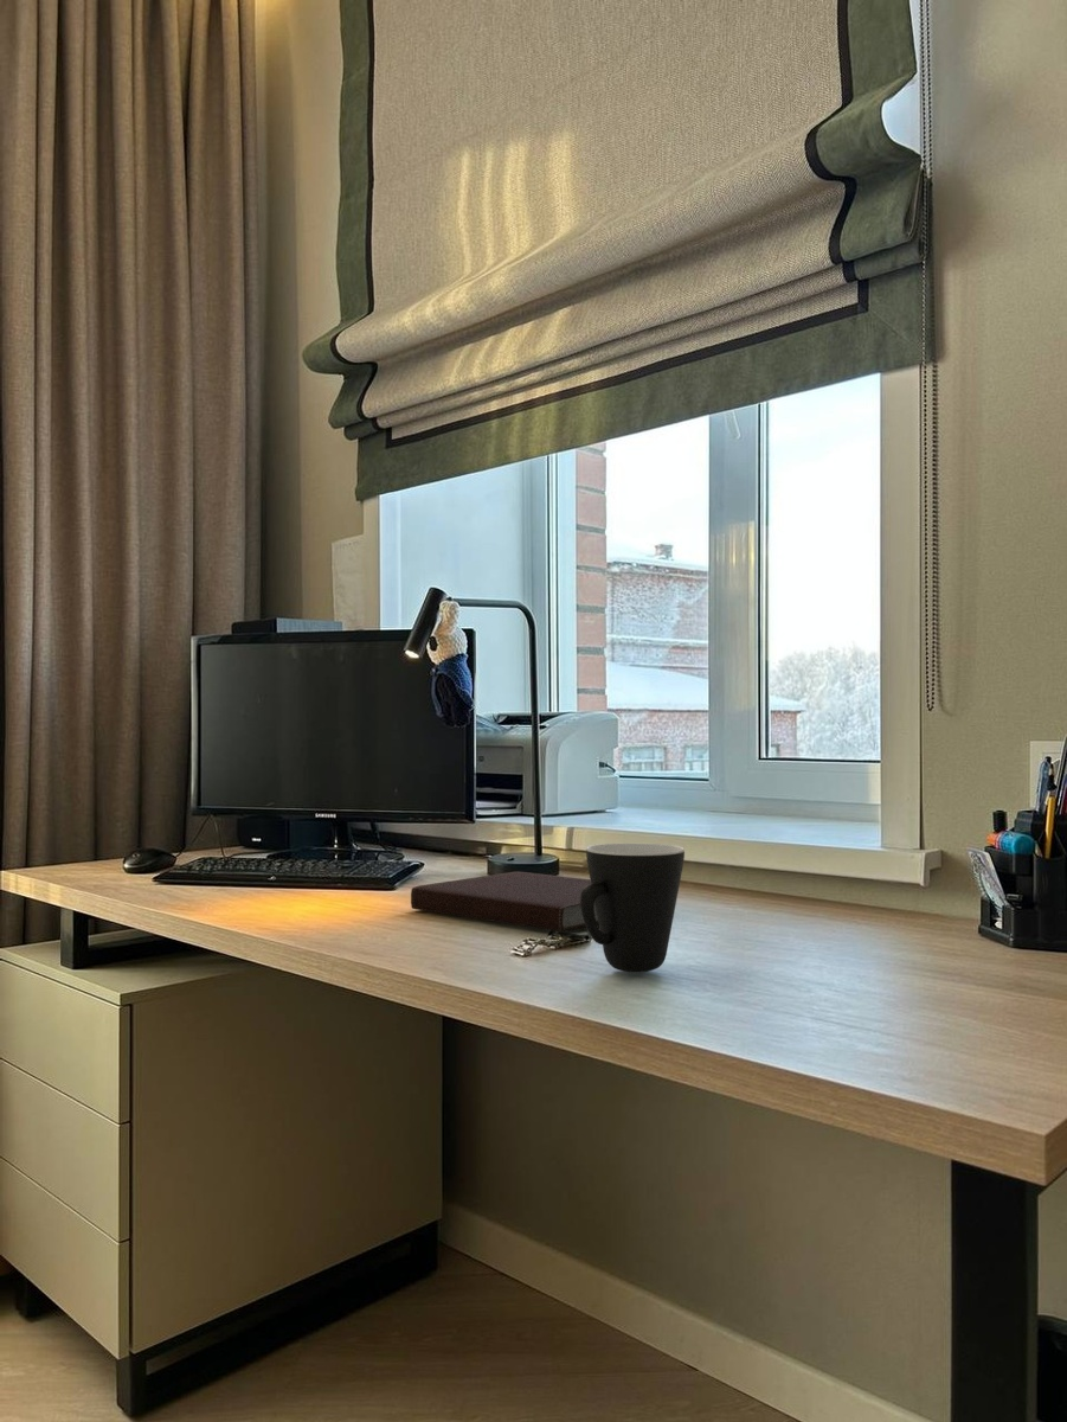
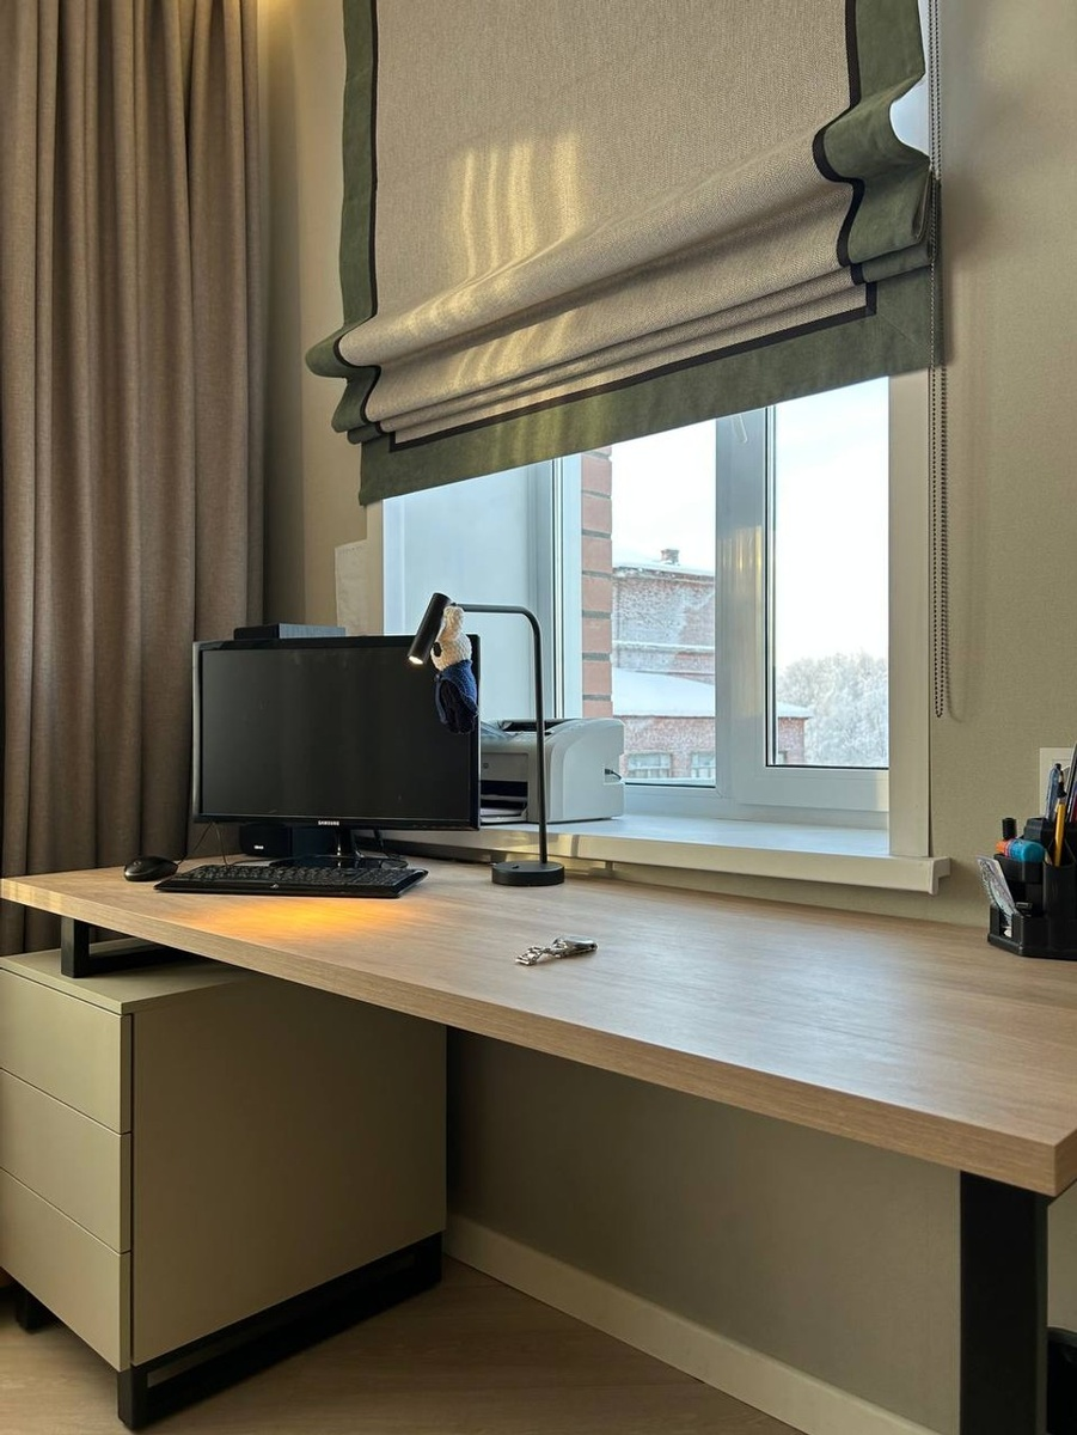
- mug (626, 910)
- notebook (536, 898)
